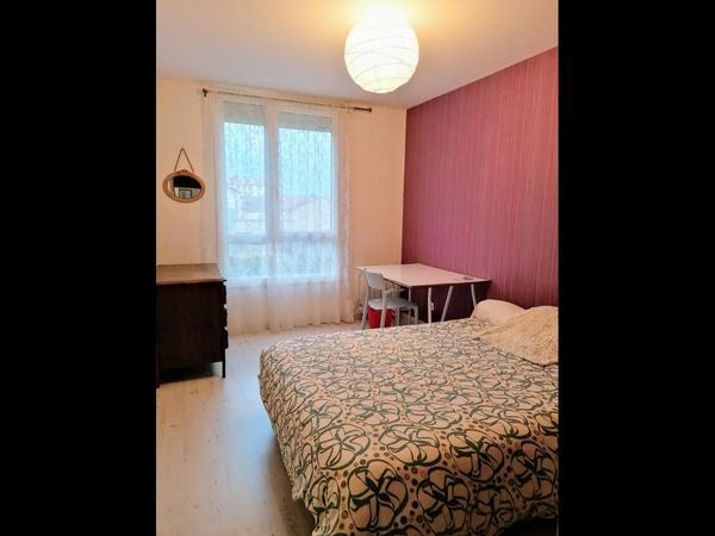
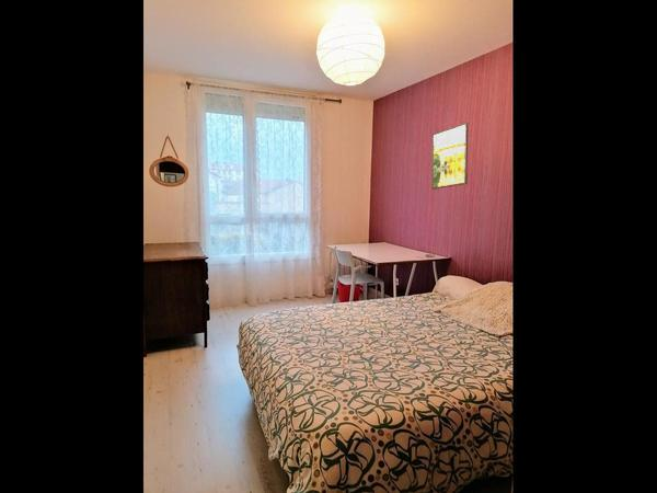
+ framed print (448, 158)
